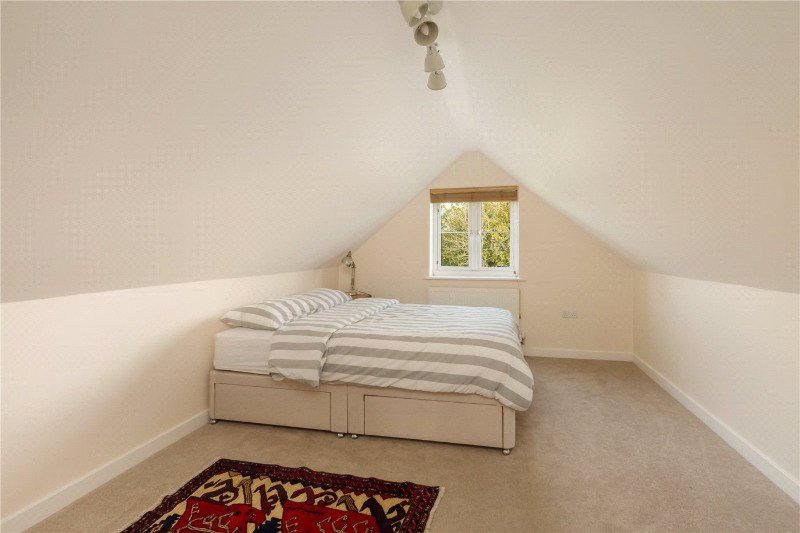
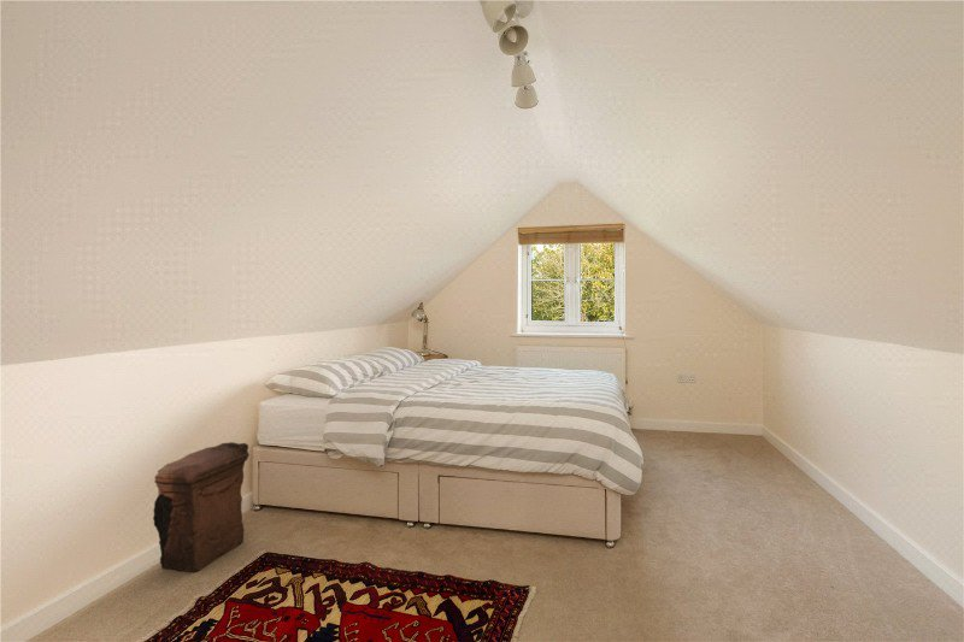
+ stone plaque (201, 502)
